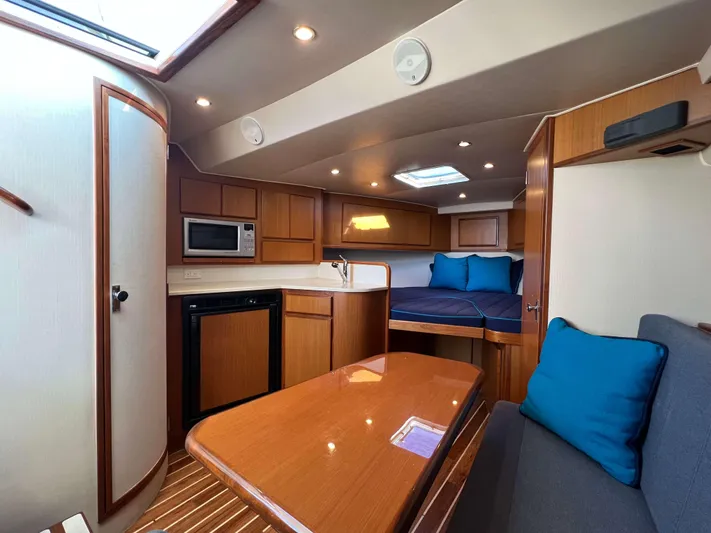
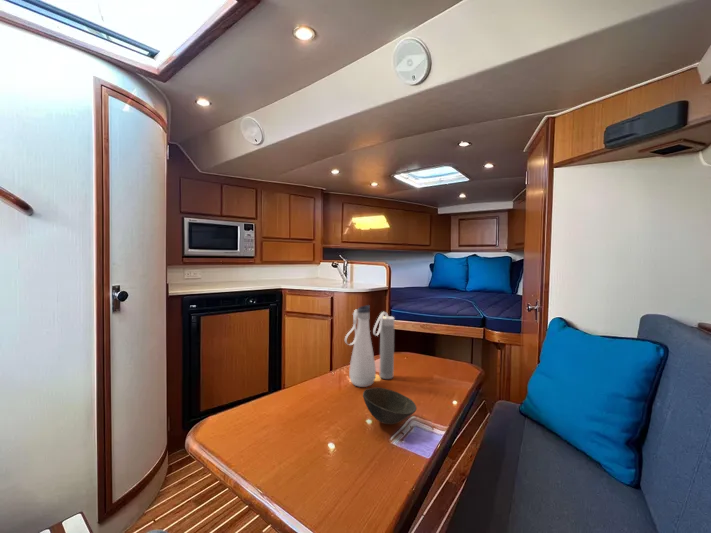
+ bowl (413, 410)
+ water bottle (370, 343)
